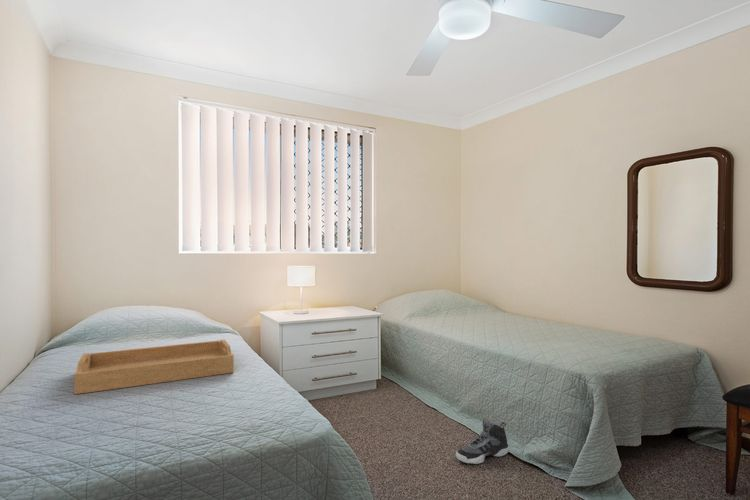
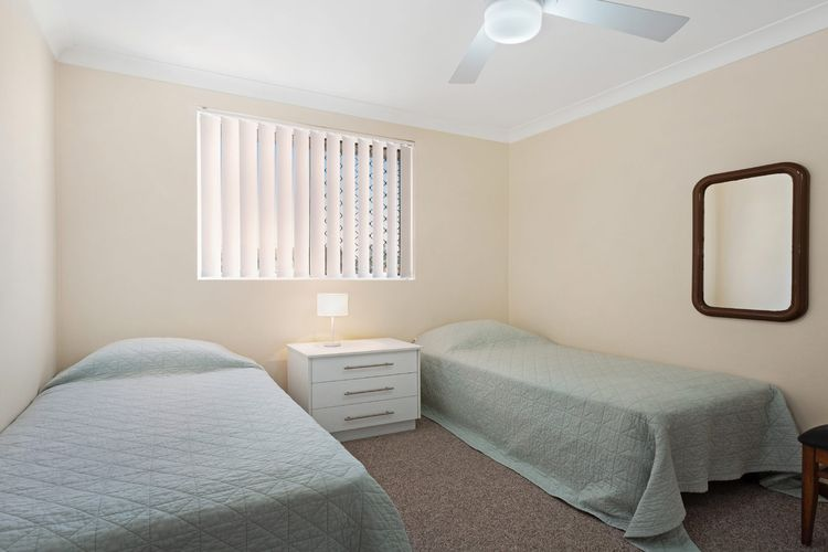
- sneaker (482, 439)
- serving tray (159, 360)
